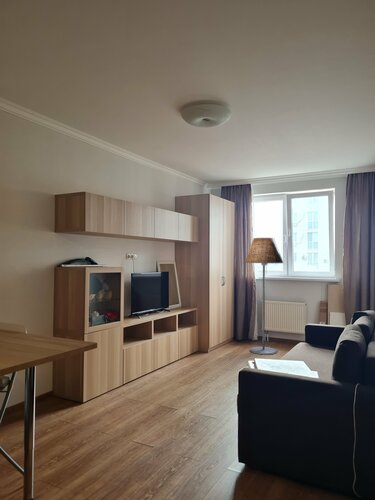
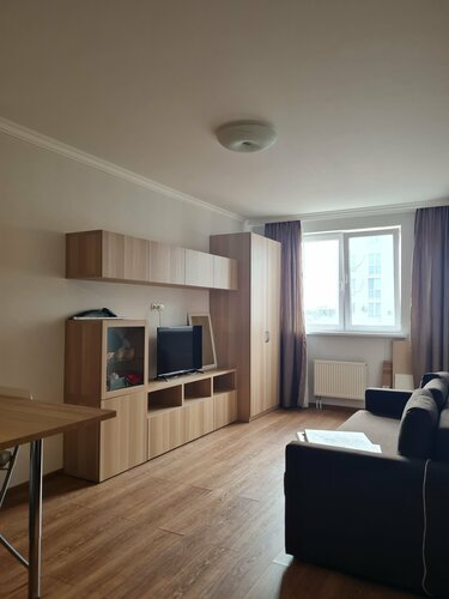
- floor lamp (263, 294)
